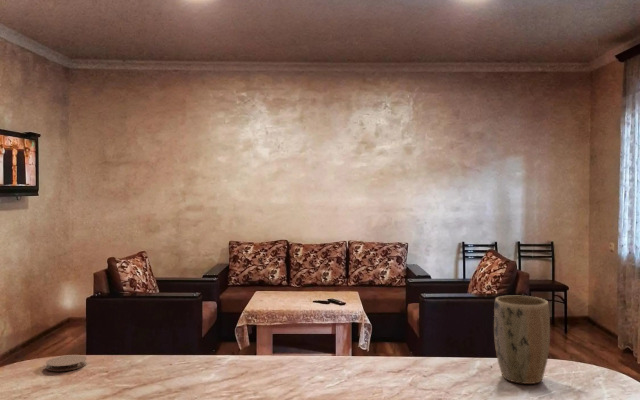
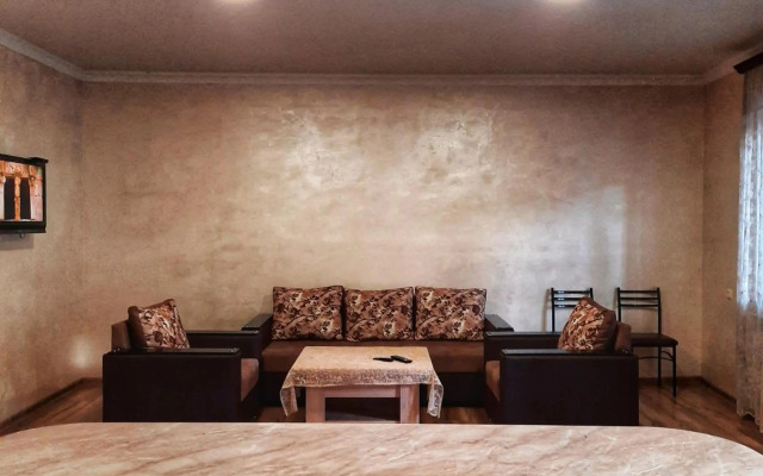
- plant pot (521, 338)
- coaster (66, 362)
